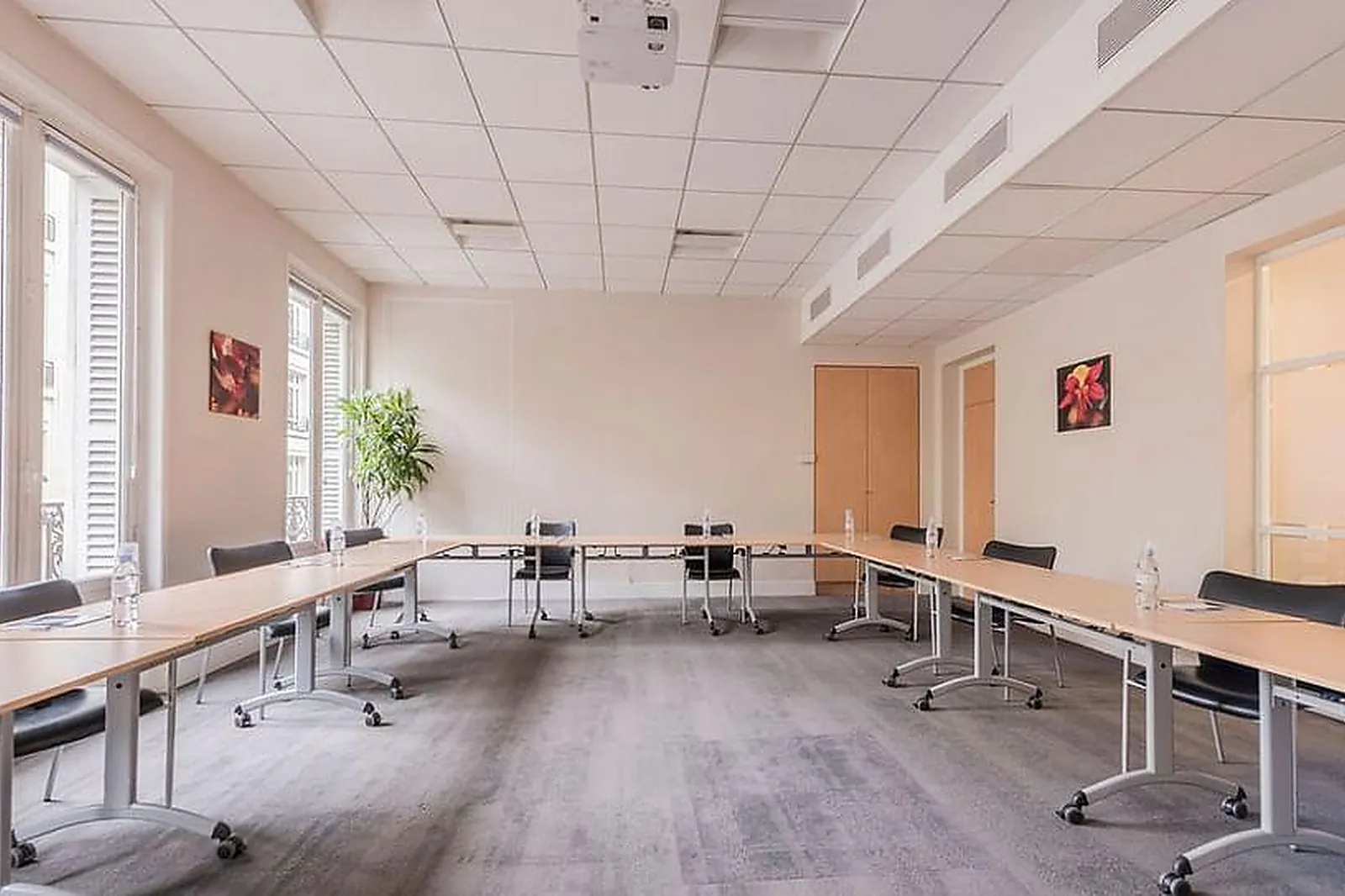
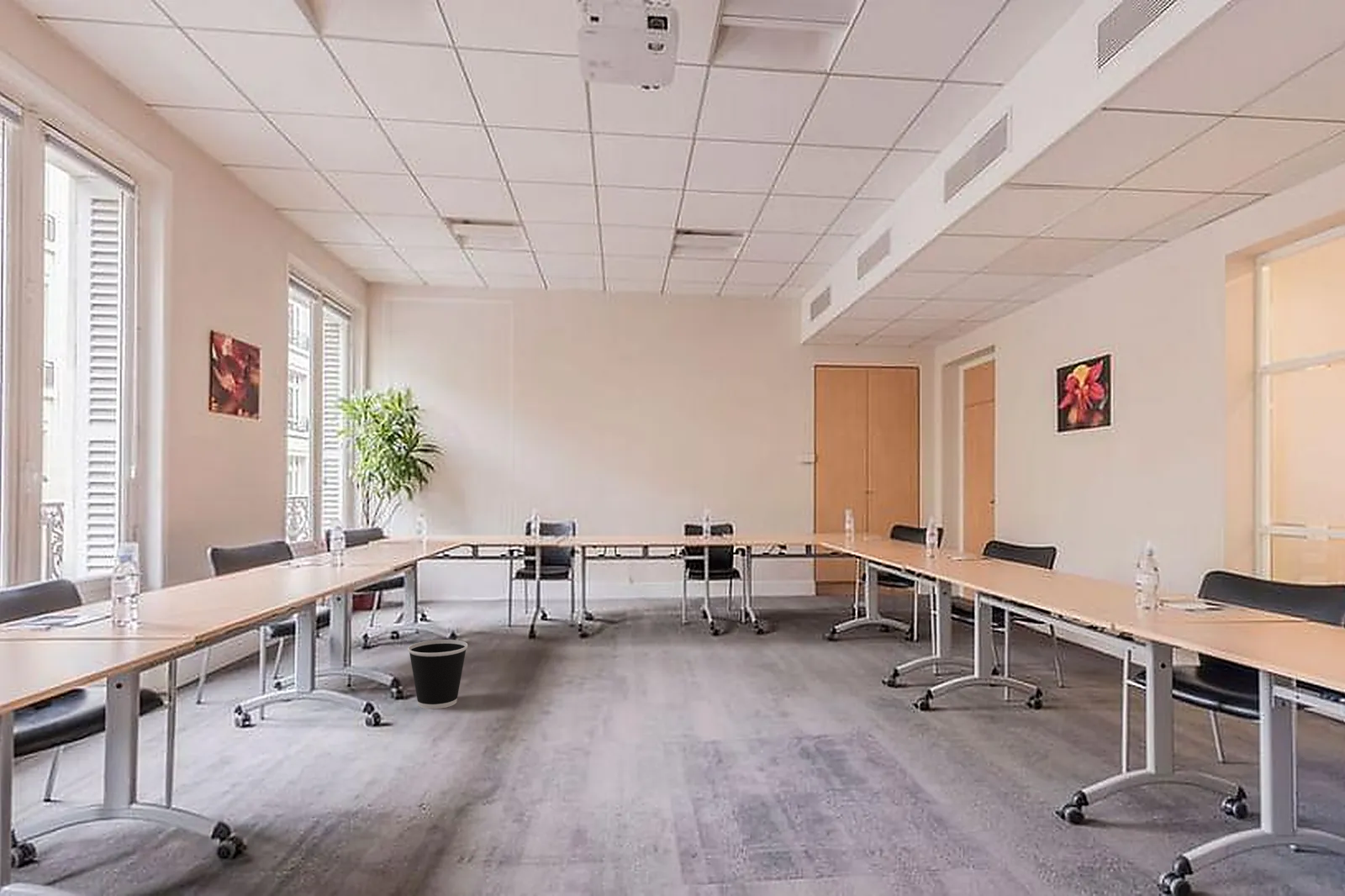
+ wastebasket (437, 674)
